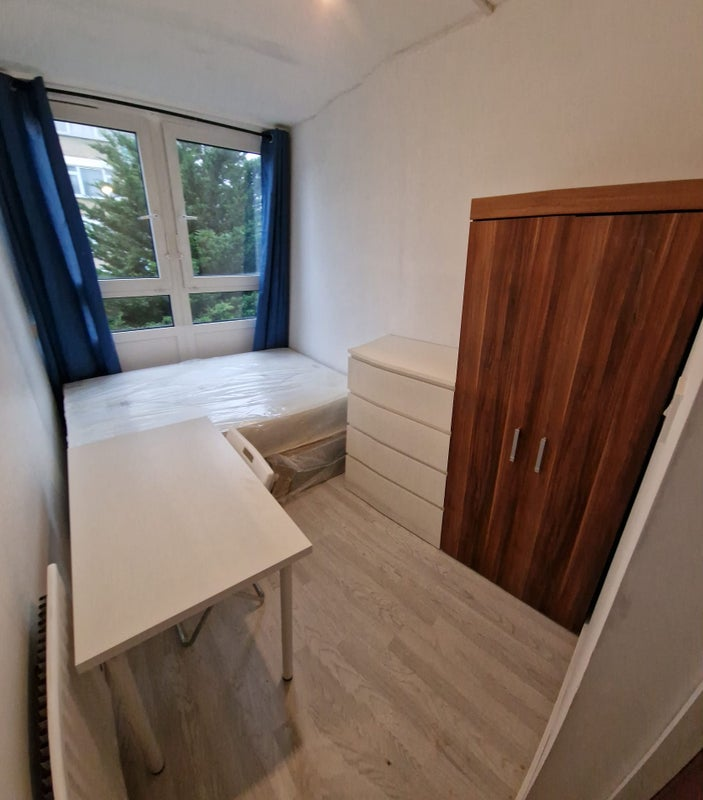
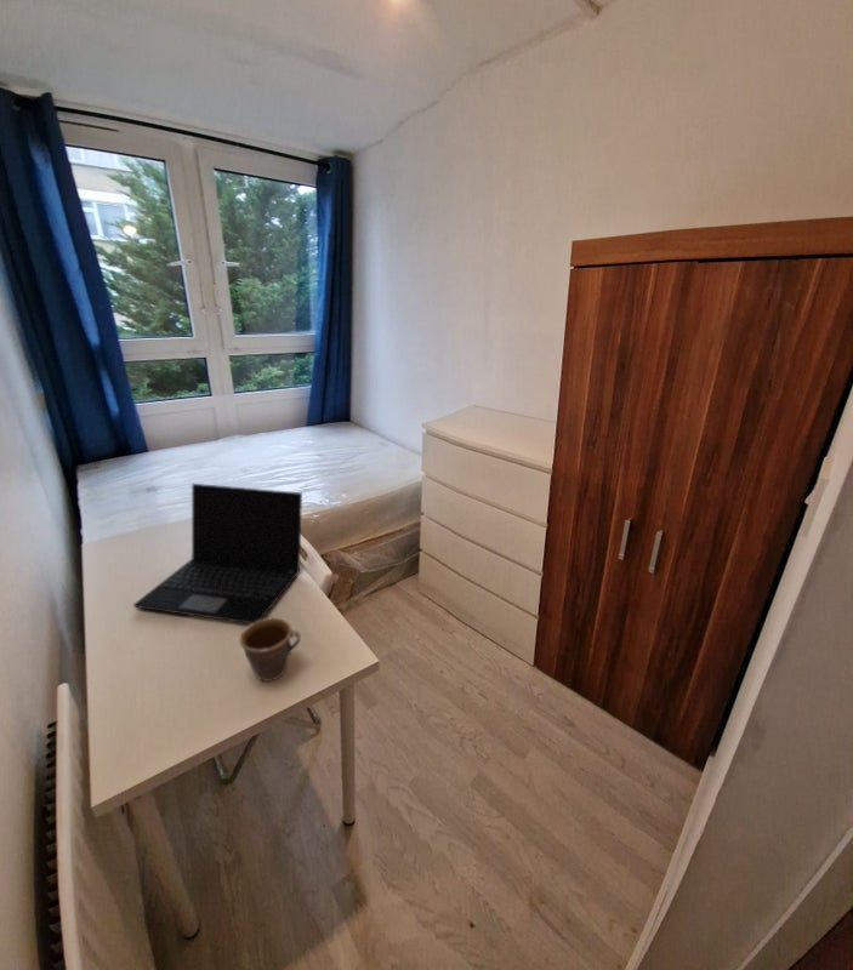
+ laptop (222, 547)
+ mug (272, 651)
